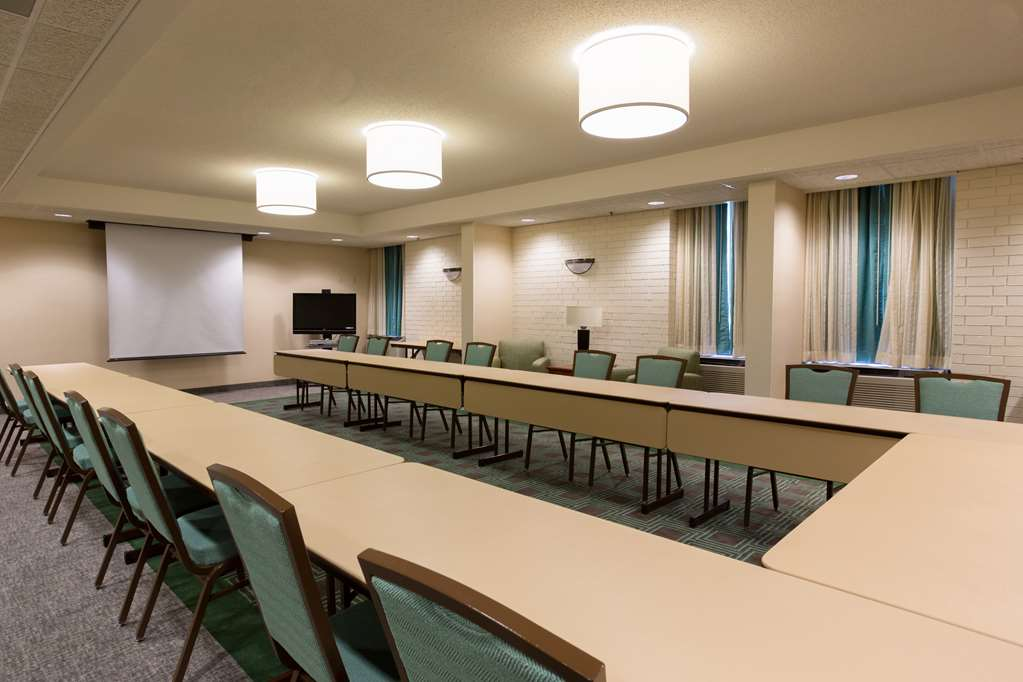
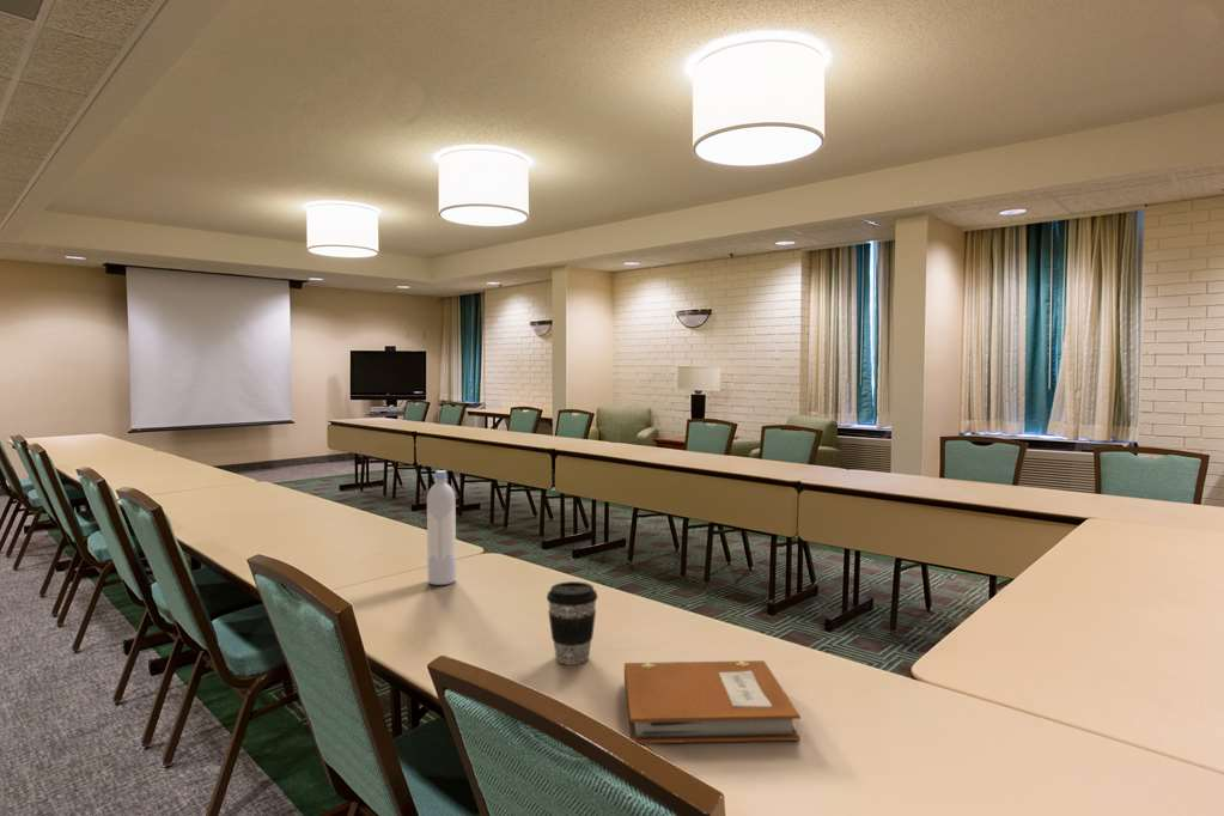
+ notebook (707, 695)
+ coffee cup (572, 622)
+ bottle (440, 525)
